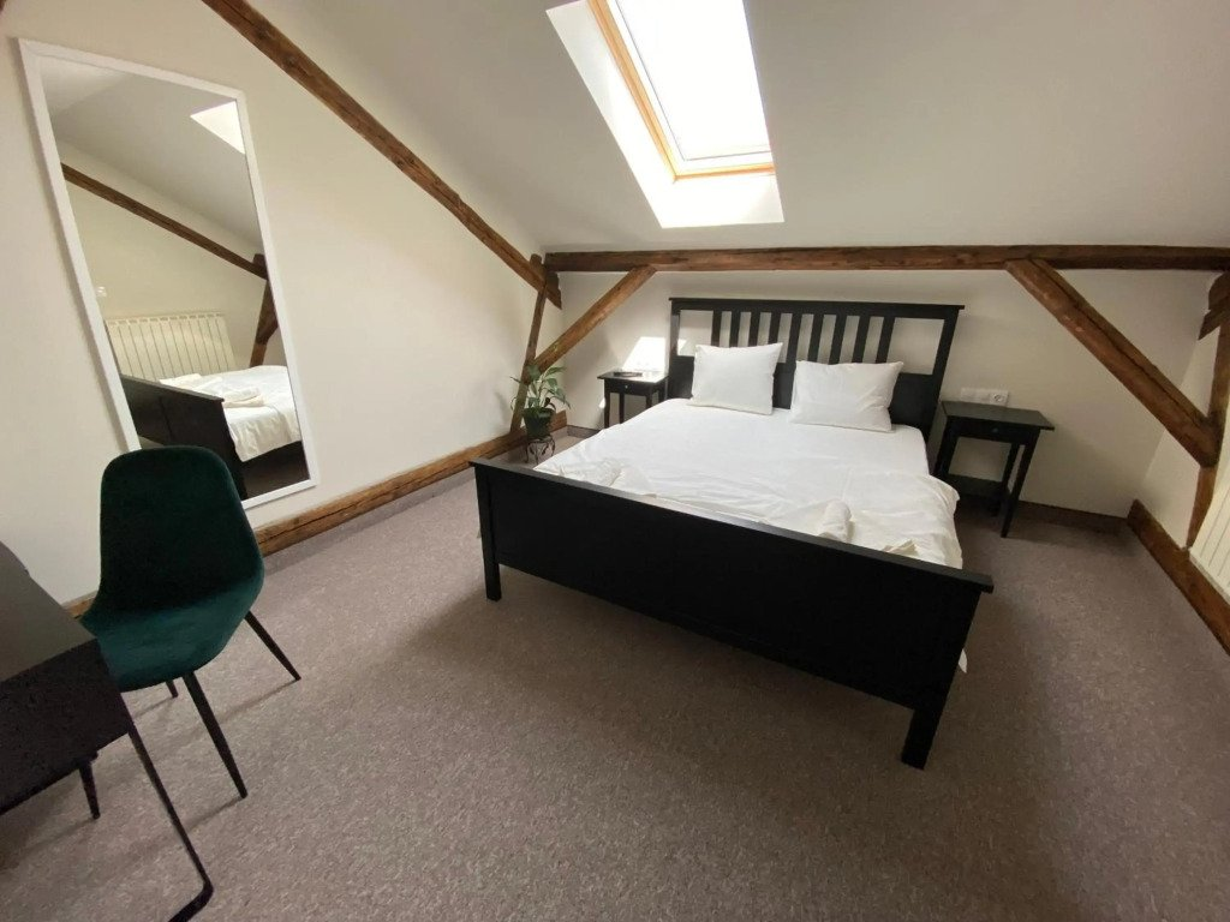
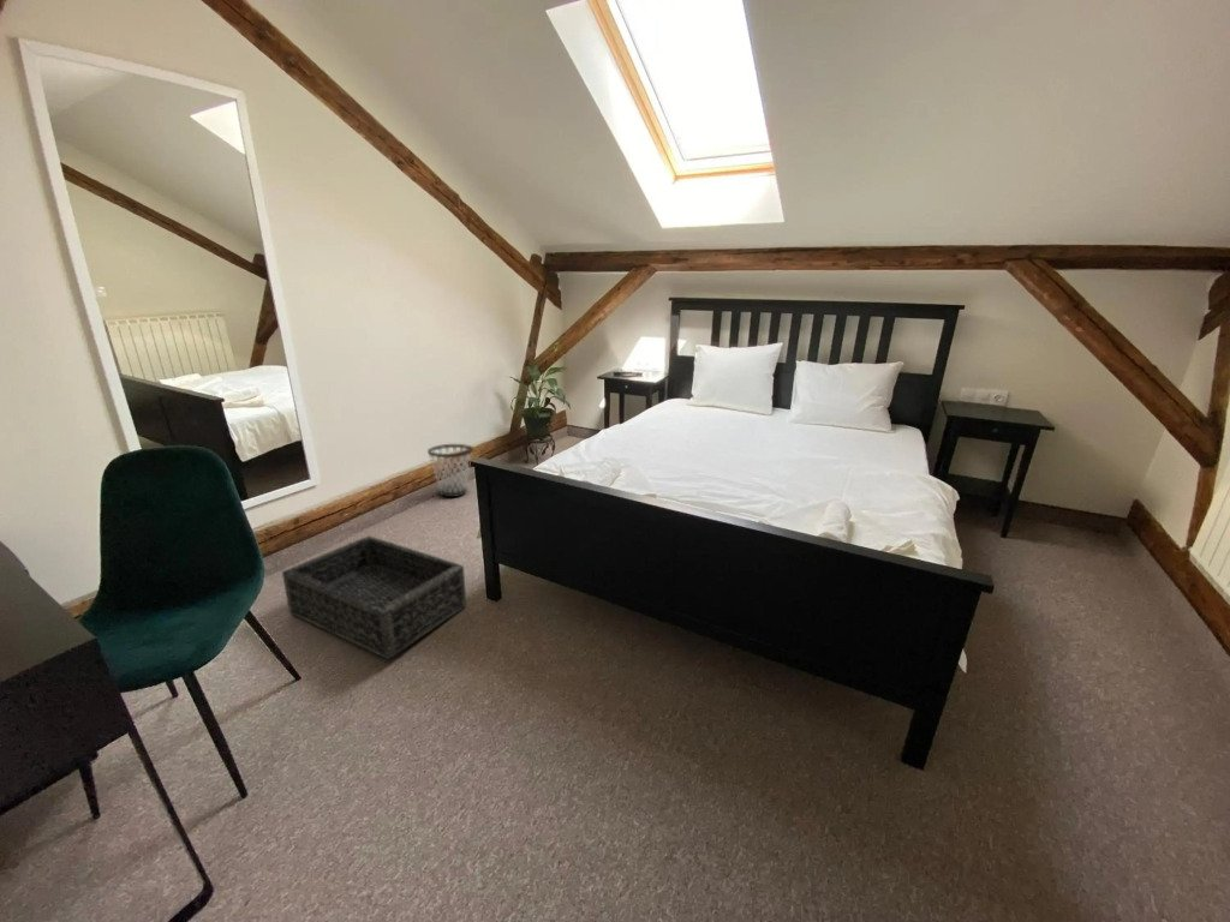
+ wastebasket (453, 471)
+ basket (377, 588)
